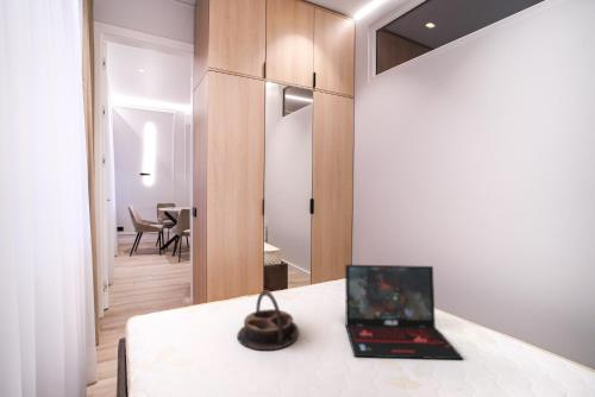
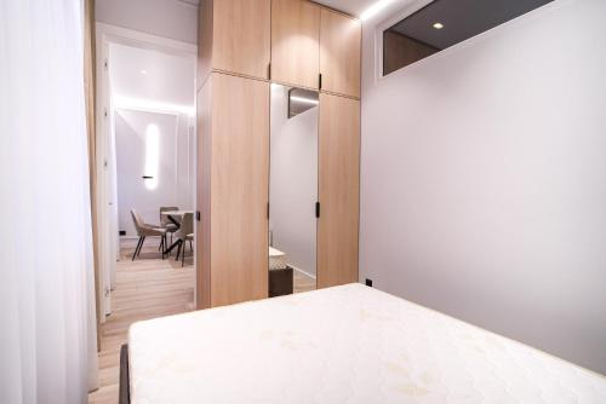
- serving tray (268, 313)
- laptop (397, 307)
